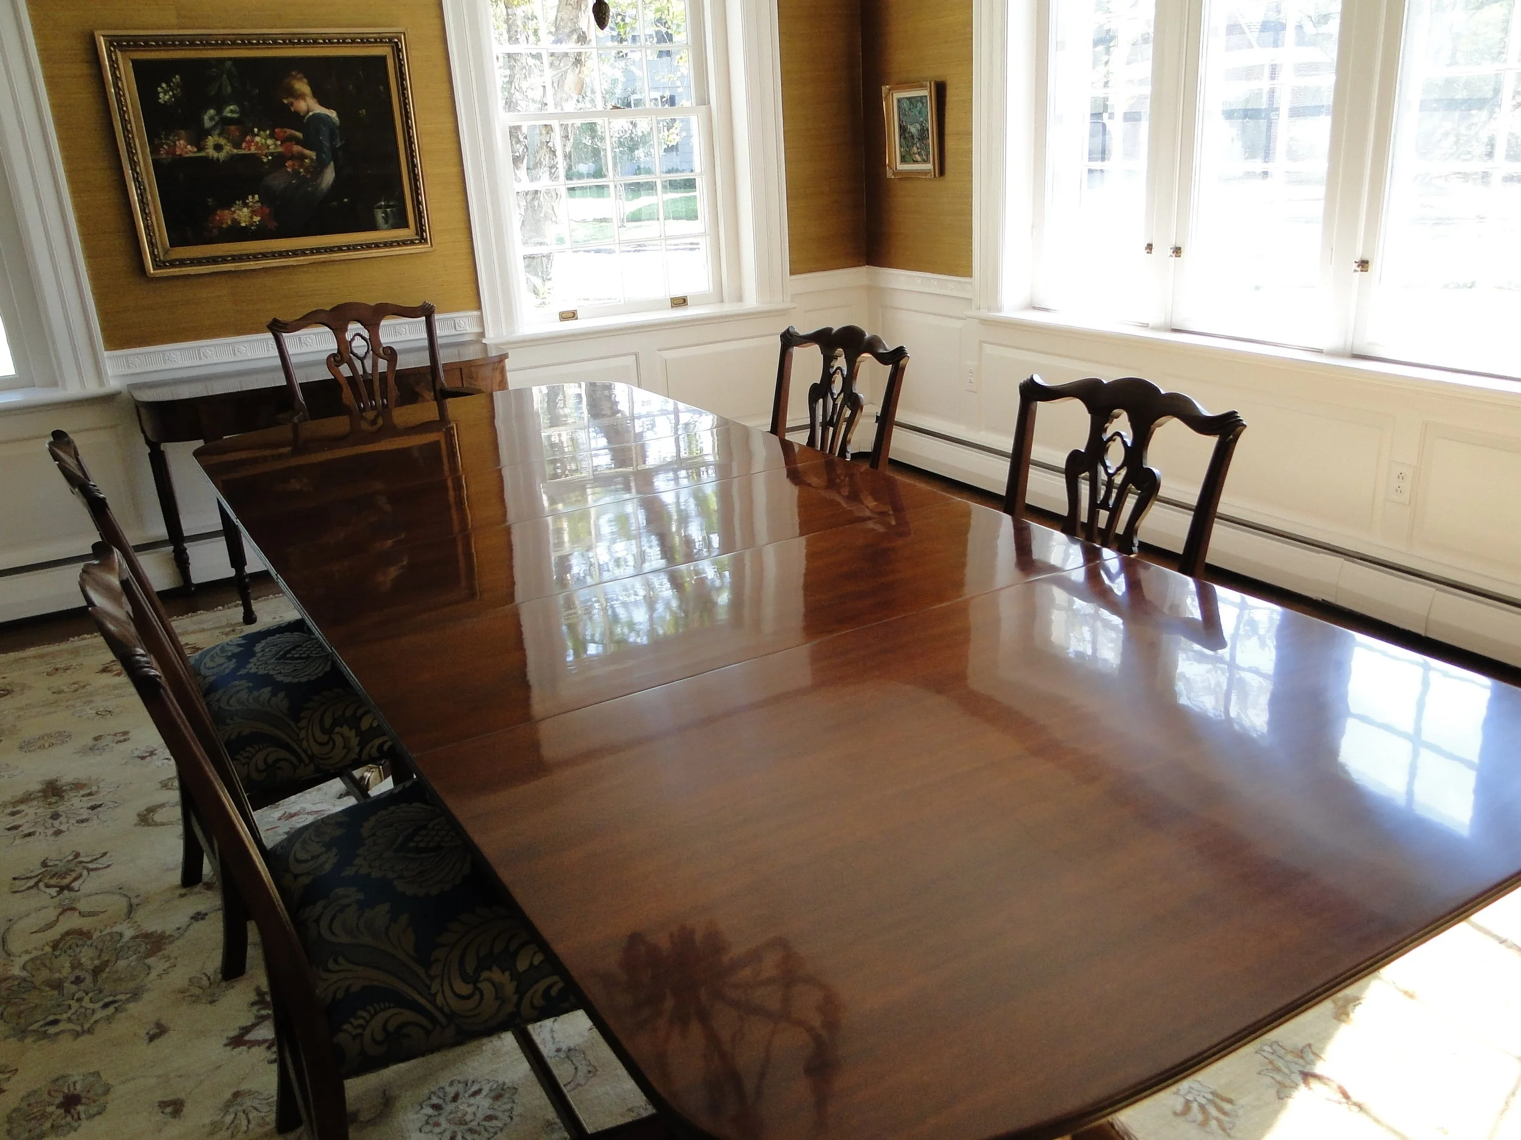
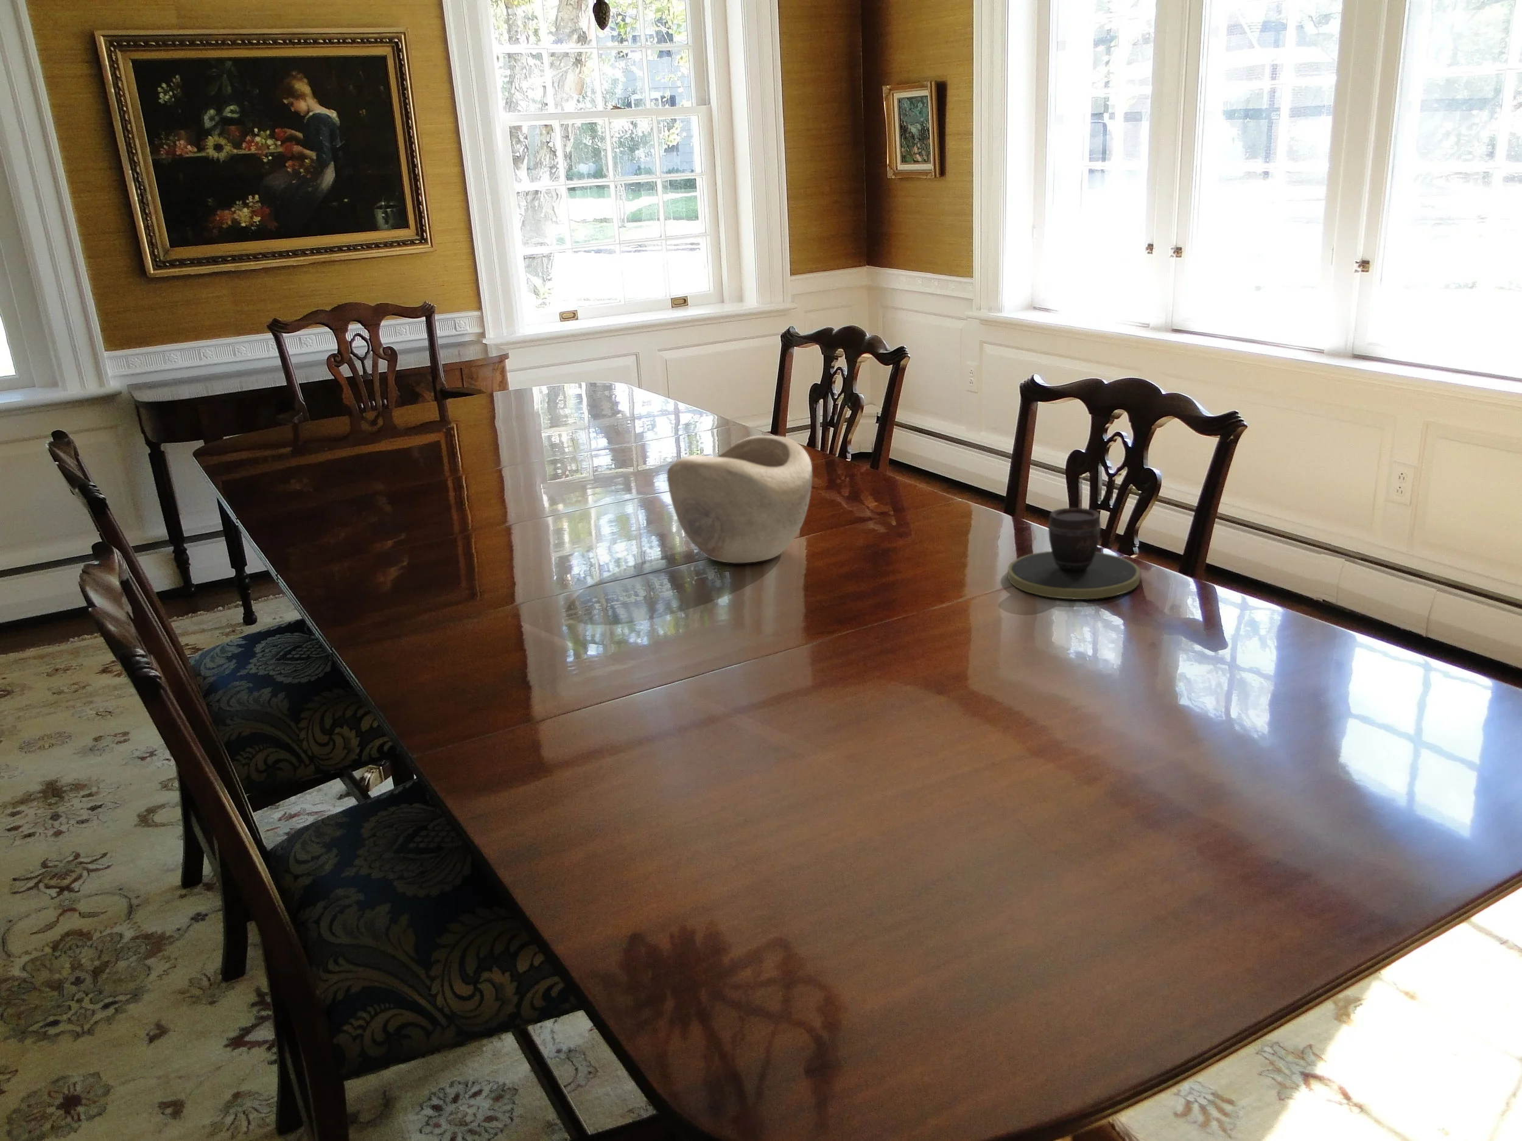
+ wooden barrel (1074, 545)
+ decorative bowl (741, 500)
